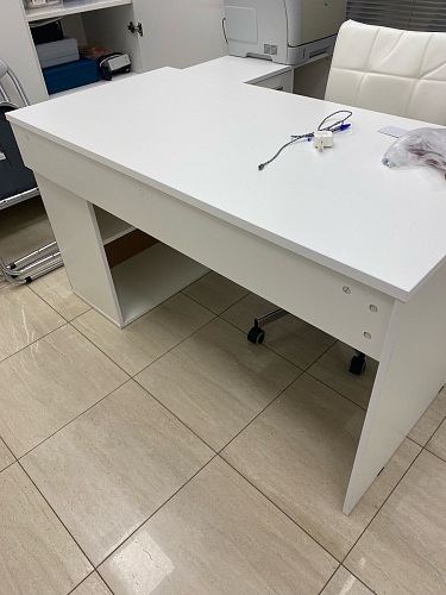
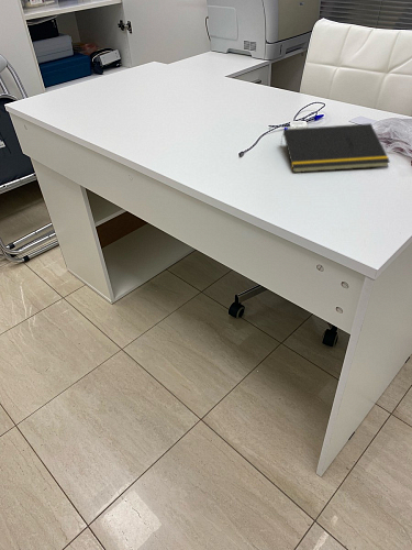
+ notepad (333, 146)
